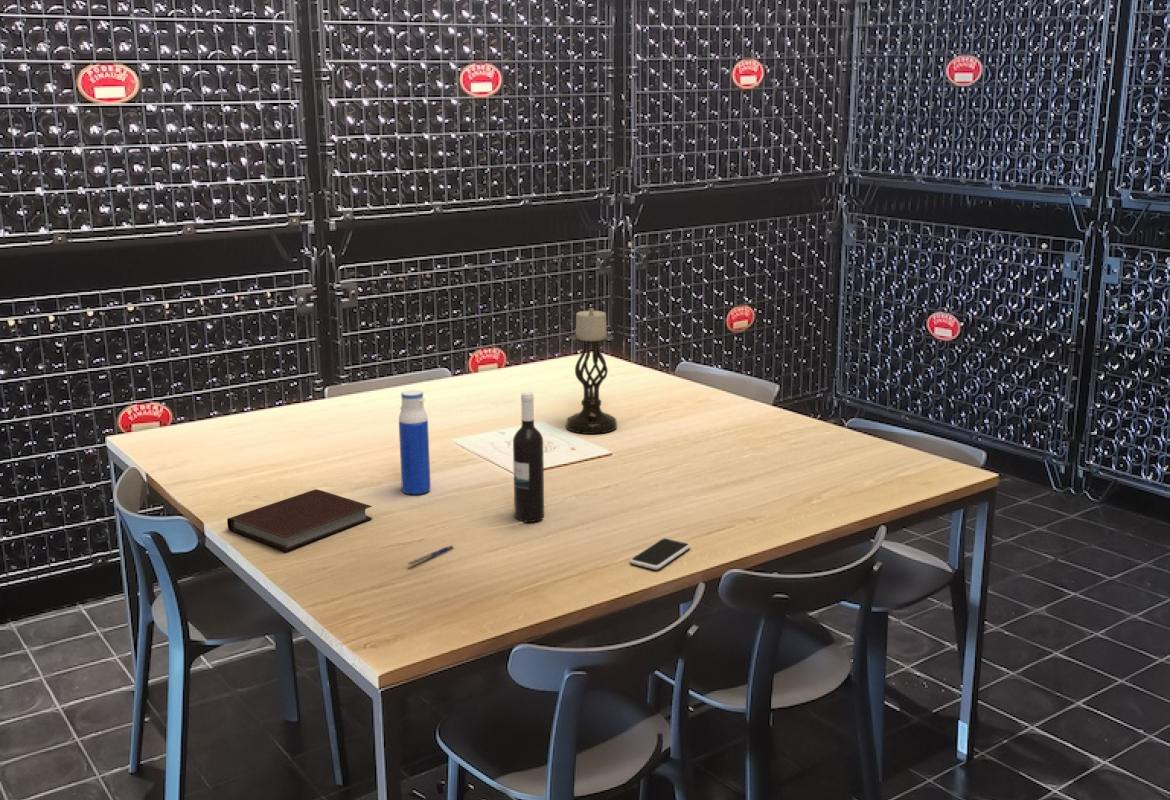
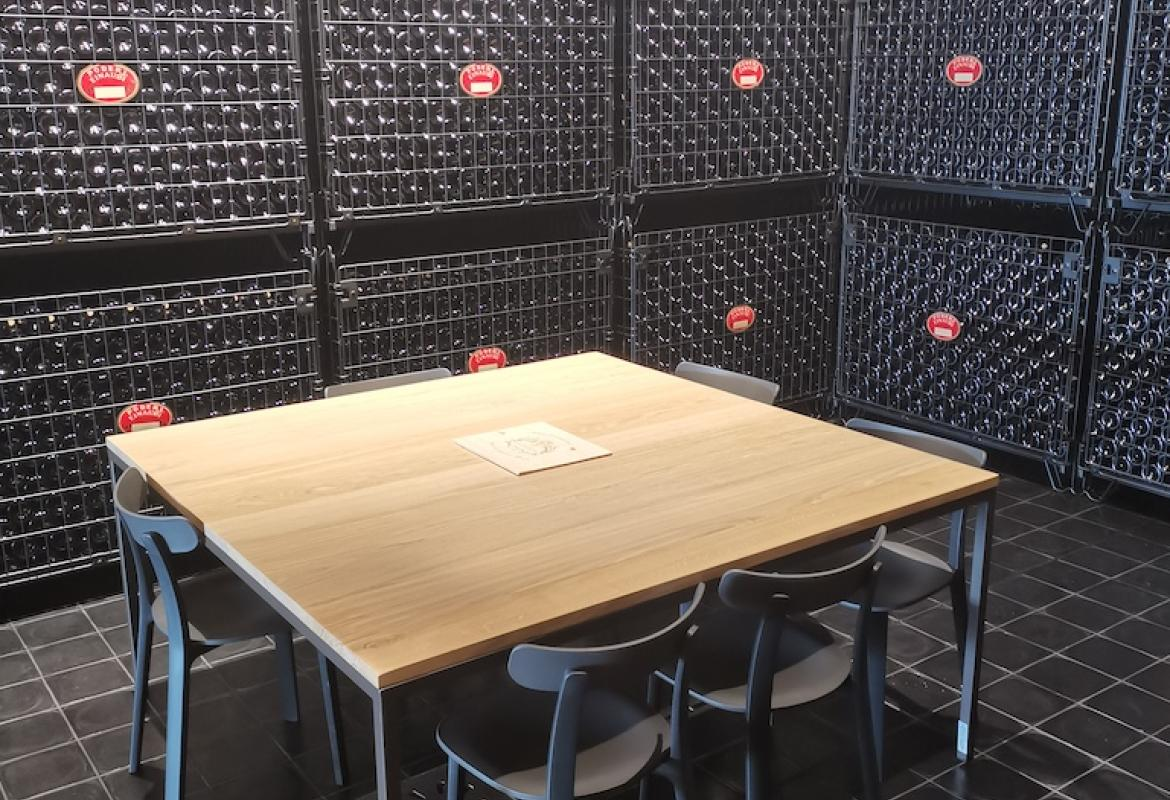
- wine bottle (528, 456)
- pen (430, 555)
- smartphone (660, 553)
- candle holder (591, 369)
- water bottle (414, 441)
- notebook (300, 517)
